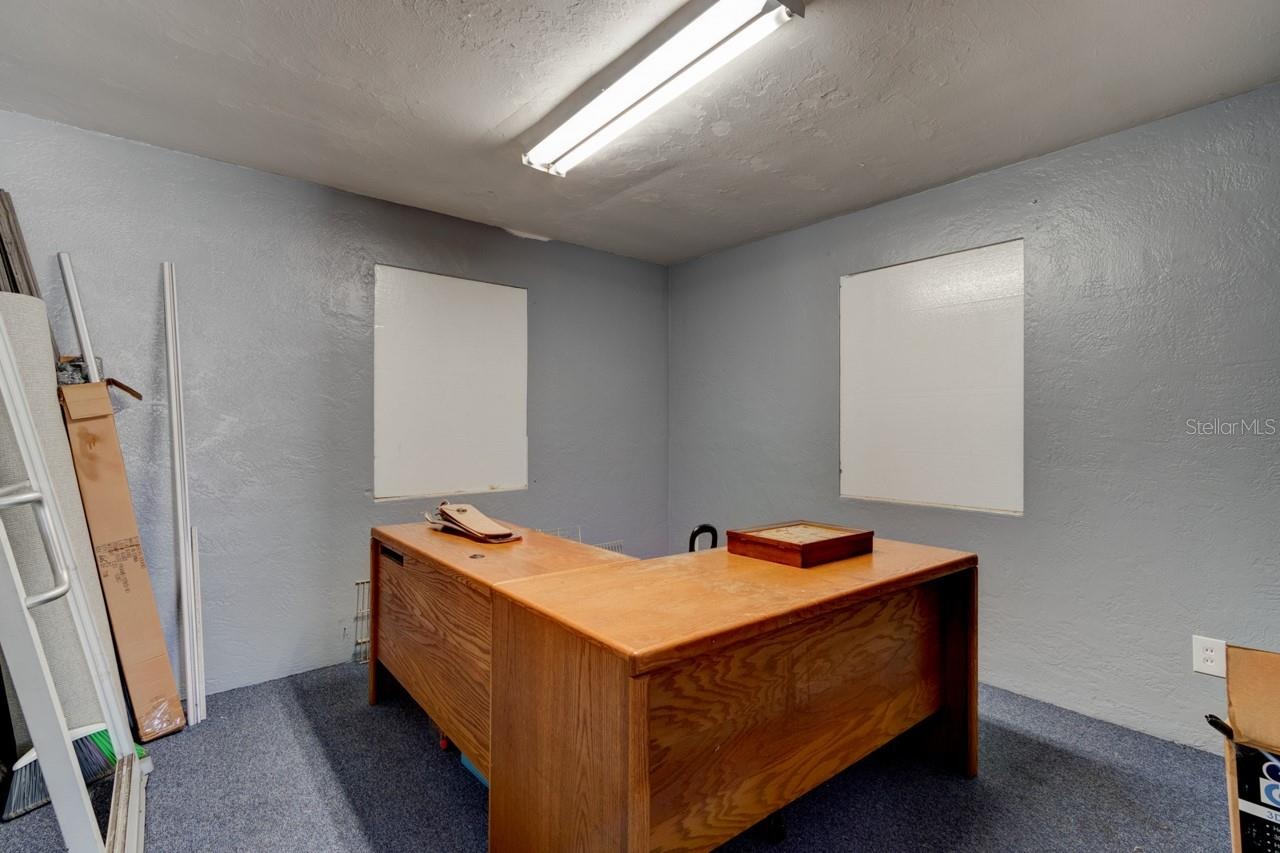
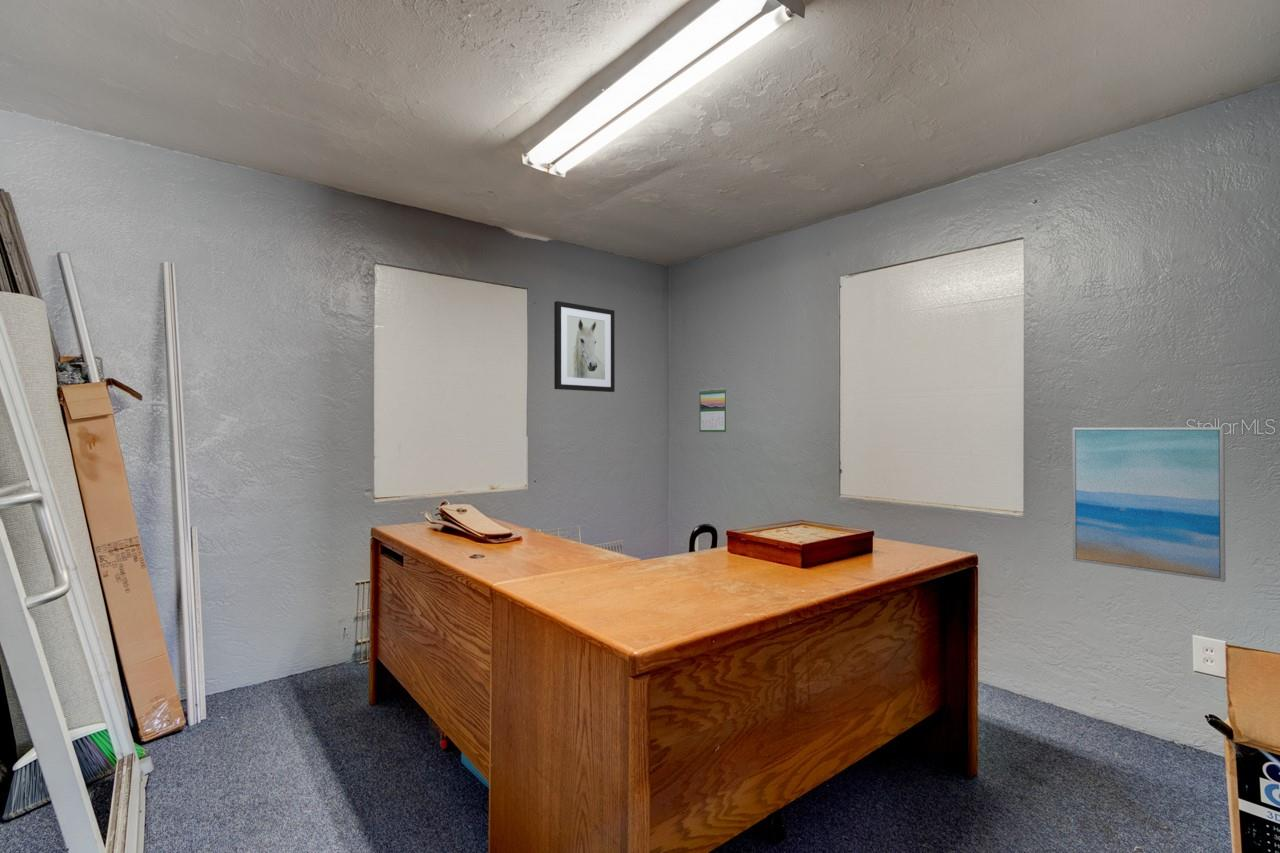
+ calendar (712, 410)
+ wall art (585, 348)
+ wall art (1143, 498)
